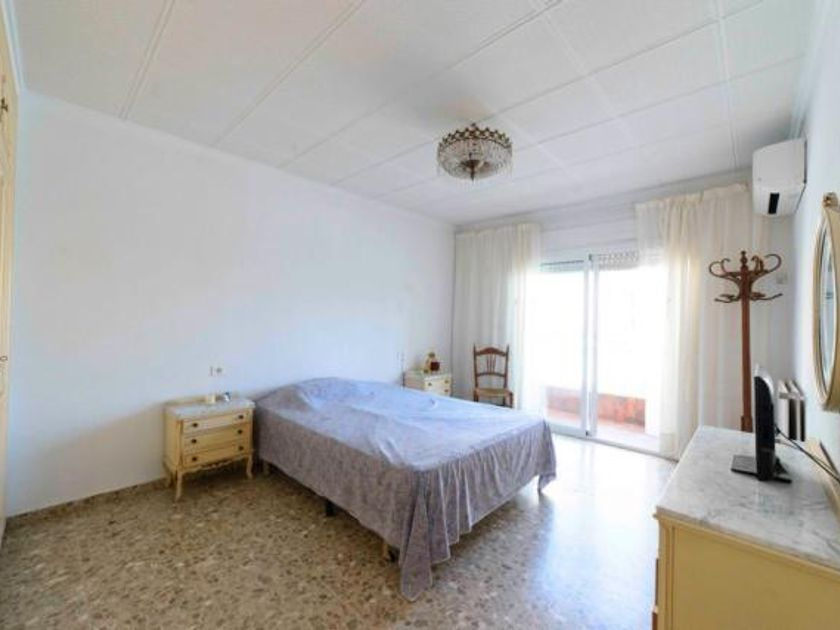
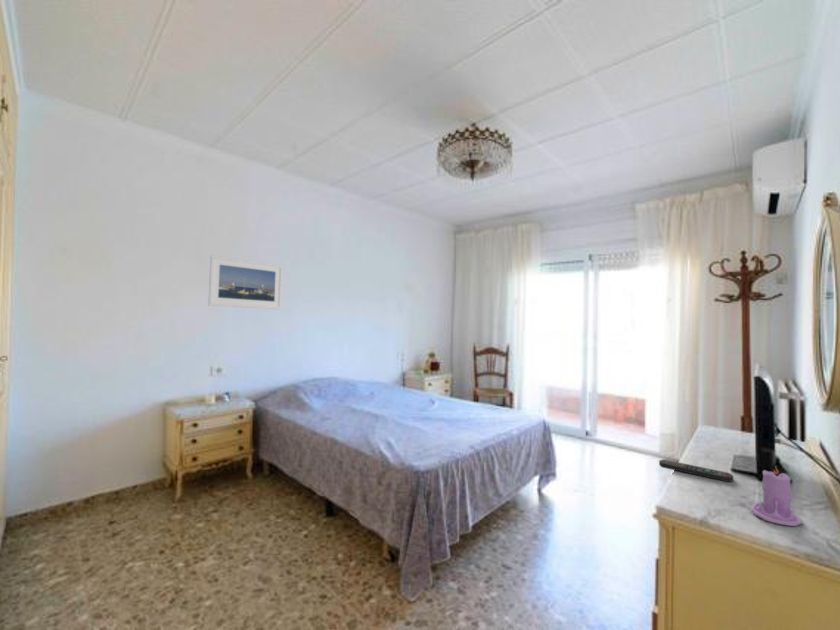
+ candle (775, 491)
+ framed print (248, 284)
+ remote control (694, 469)
